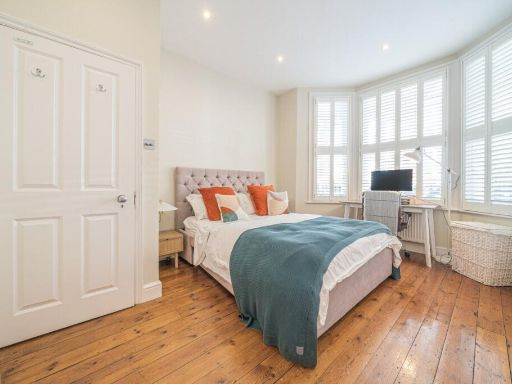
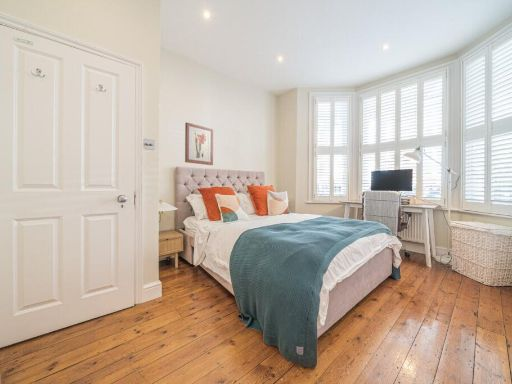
+ wall art (199, 145)
